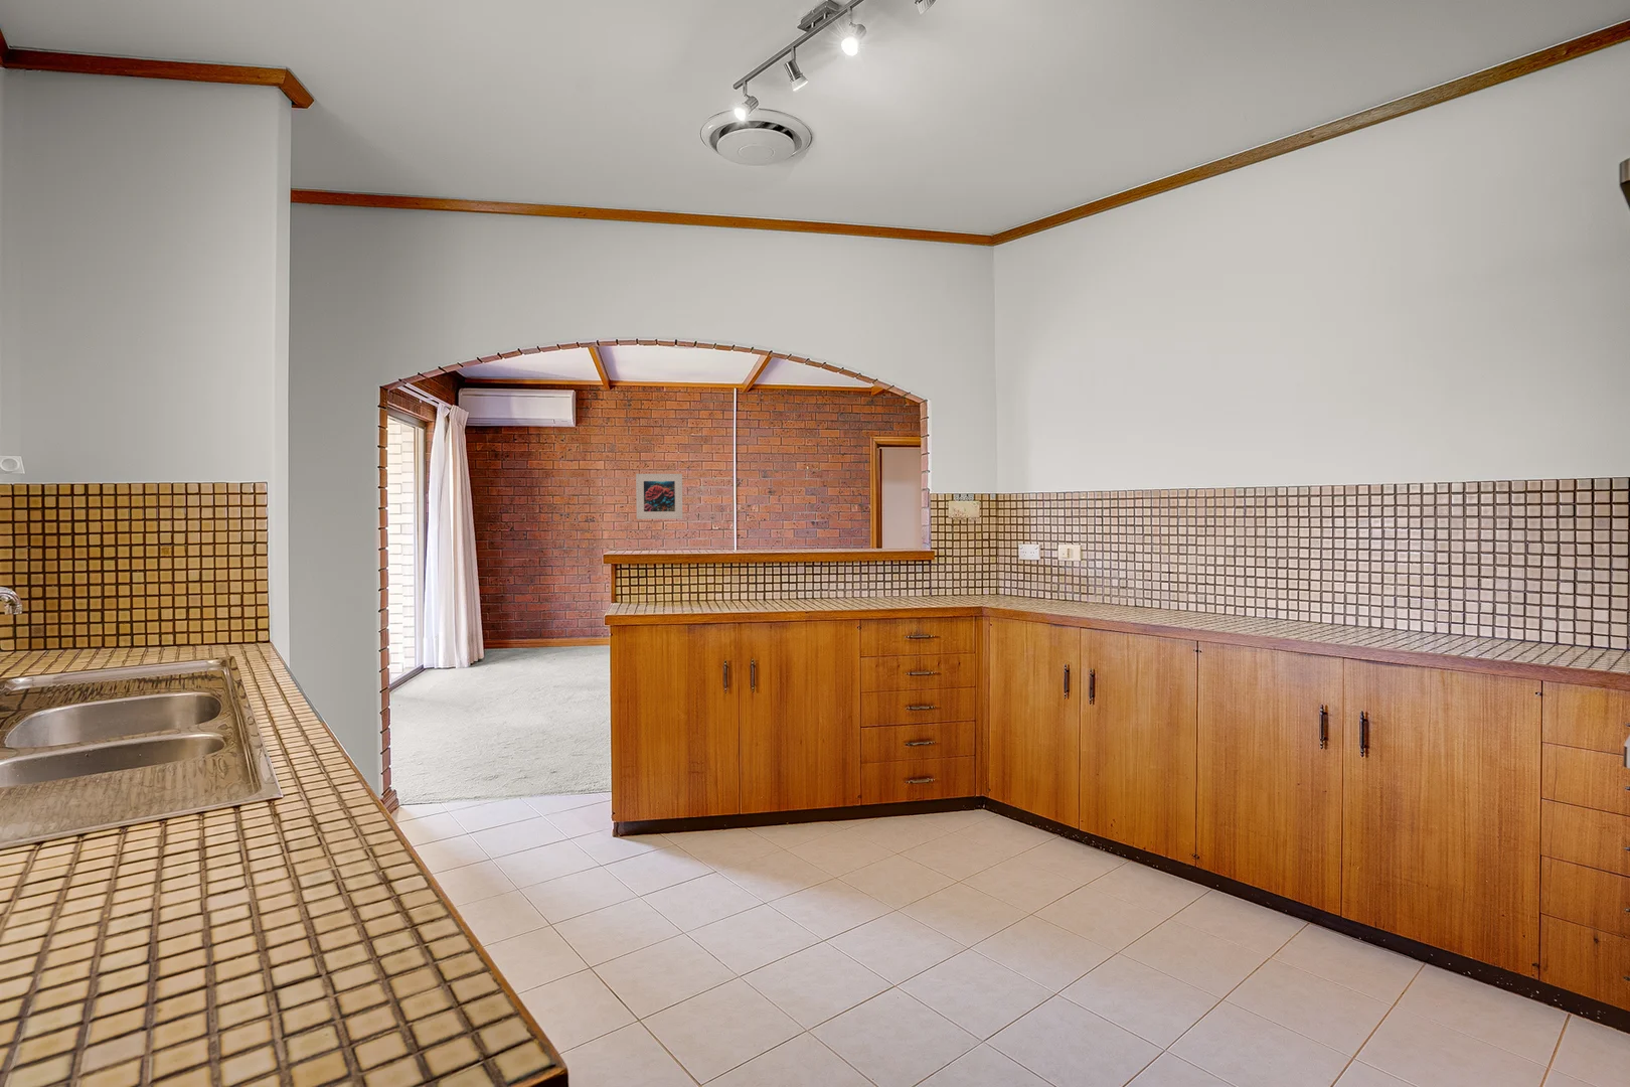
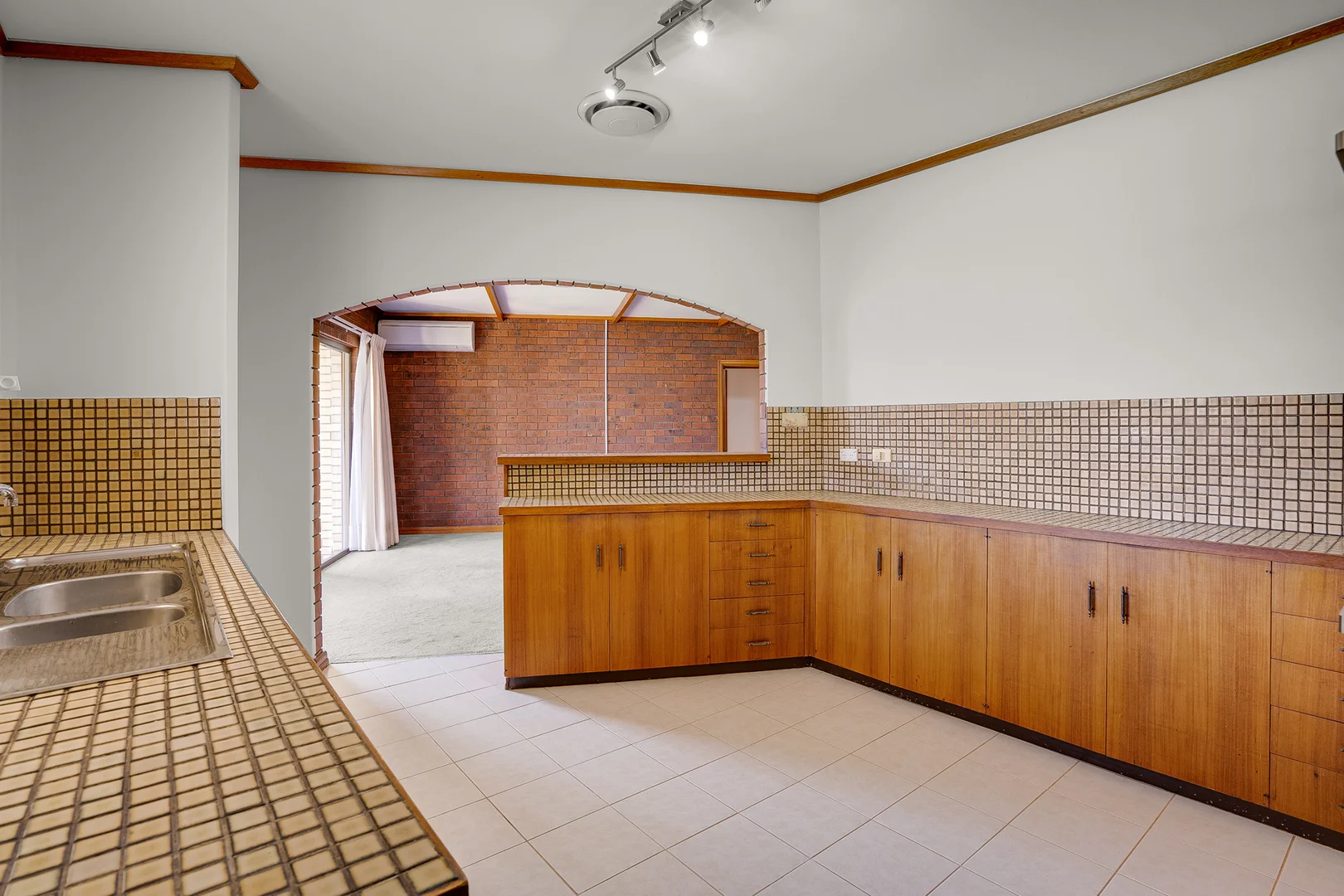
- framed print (659, 496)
